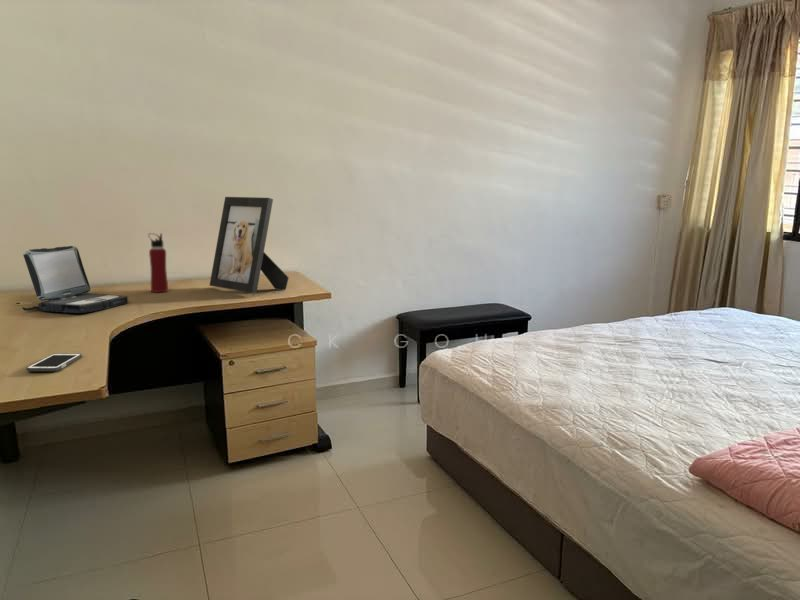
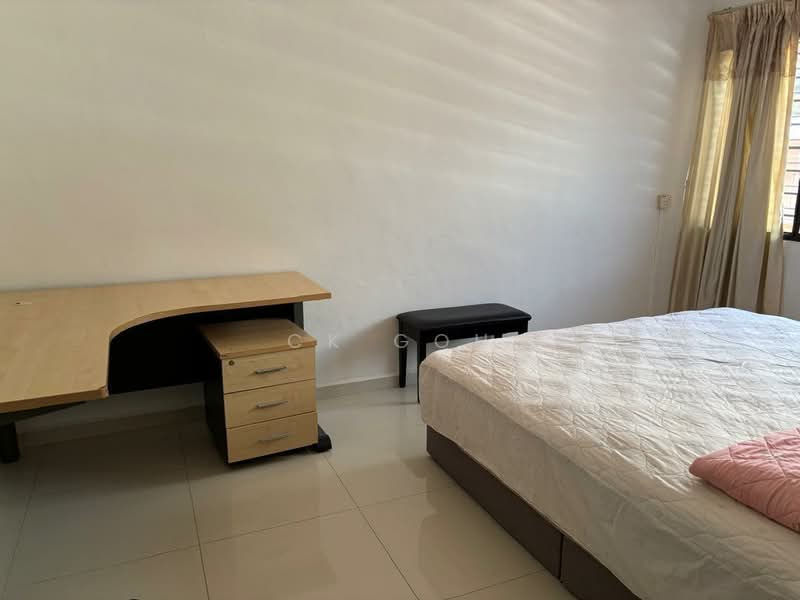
- cell phone (55, 362)
- laptop (75, 277)
- picture frame (248, 243)
- water bottle (158, 262)
